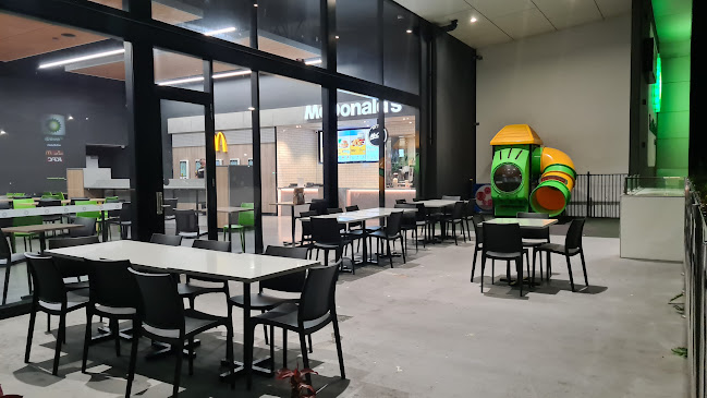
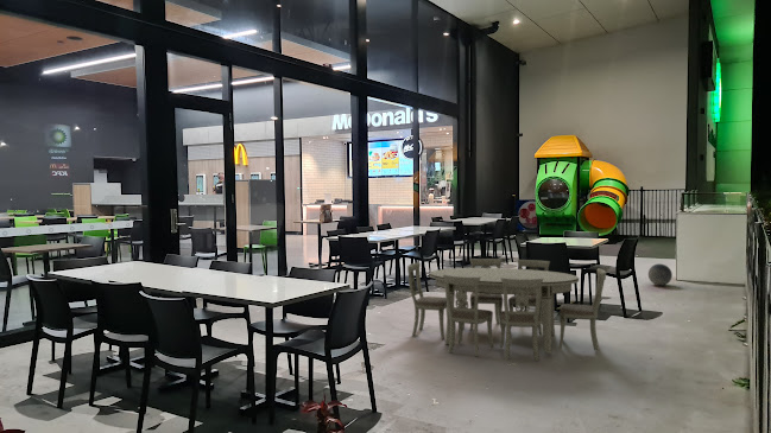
+ dining table (501, 303)
+ ball (659, 274)
